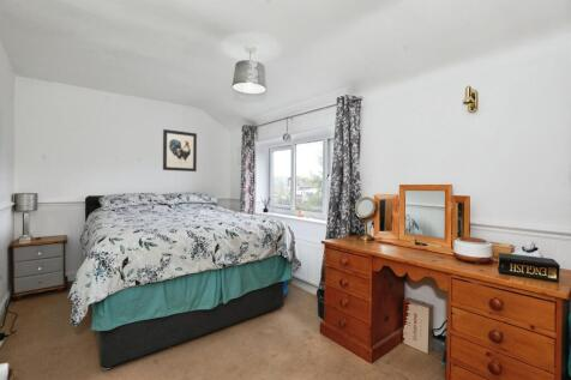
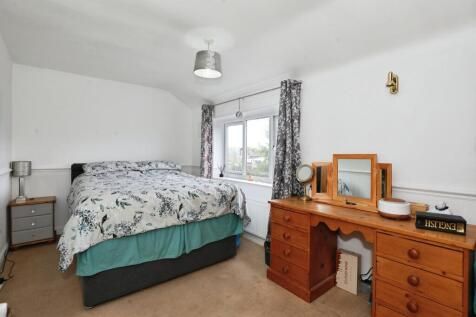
- wall art (180, 151)
